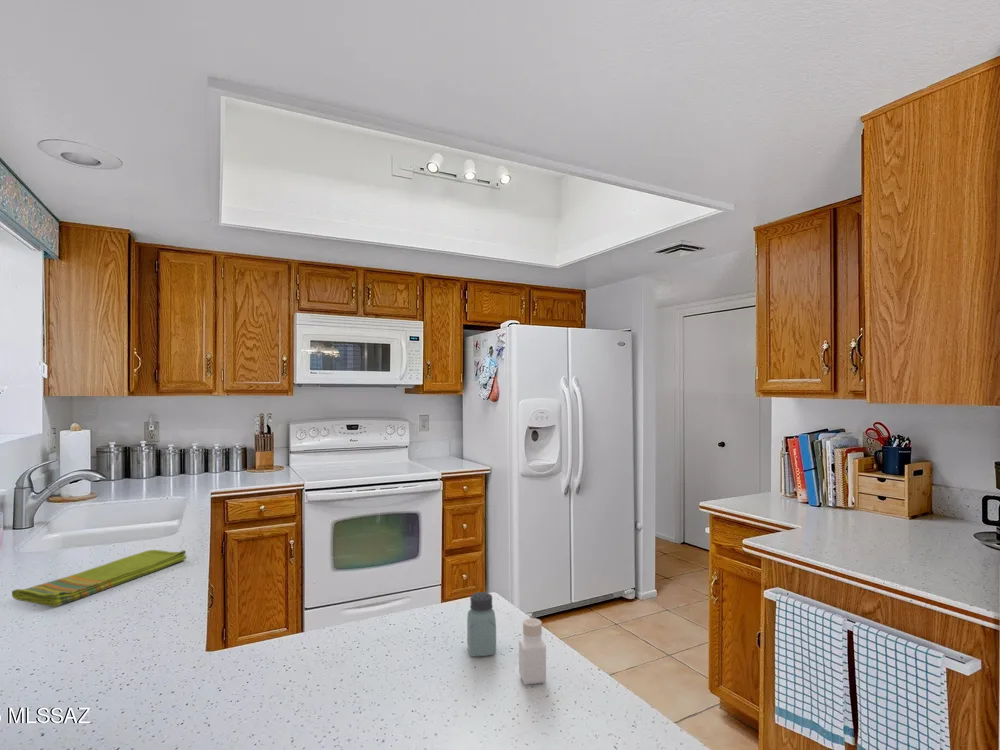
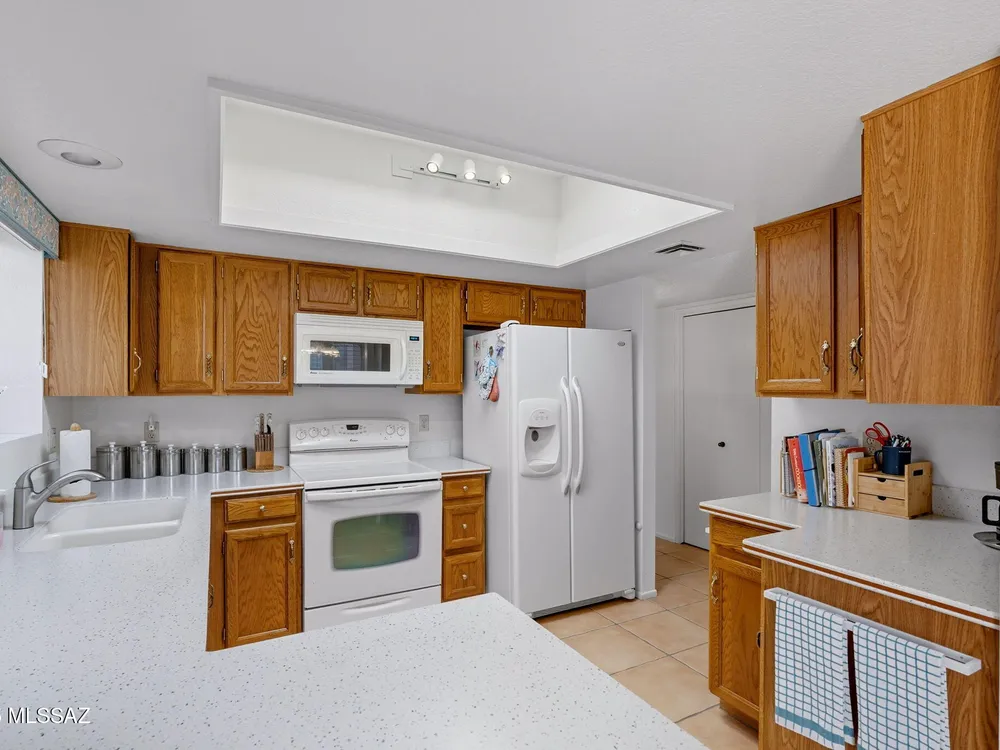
- pepper shaker (532, 650)
- saltshaker (481, 623)
- dish towel (107, 571)
